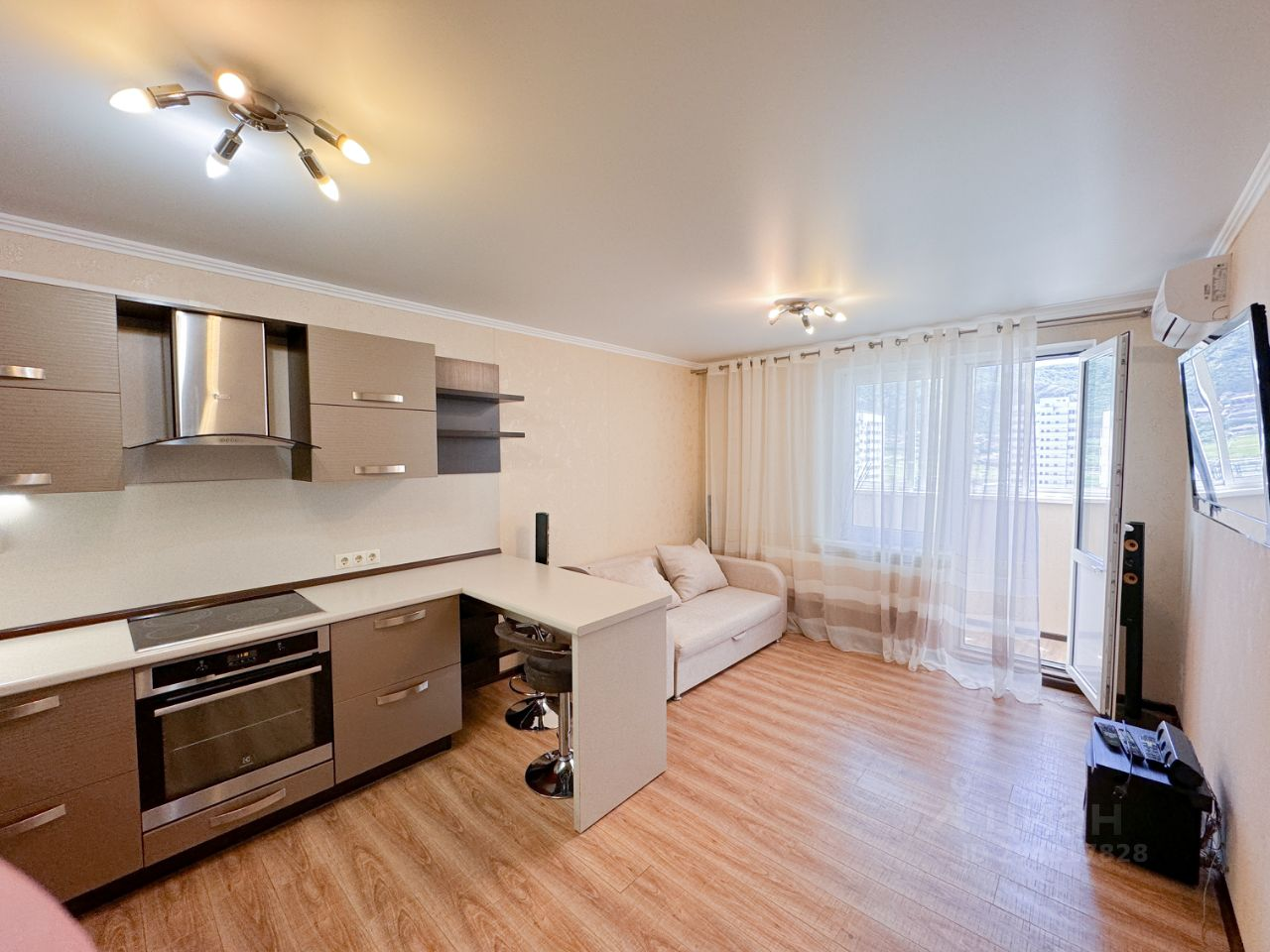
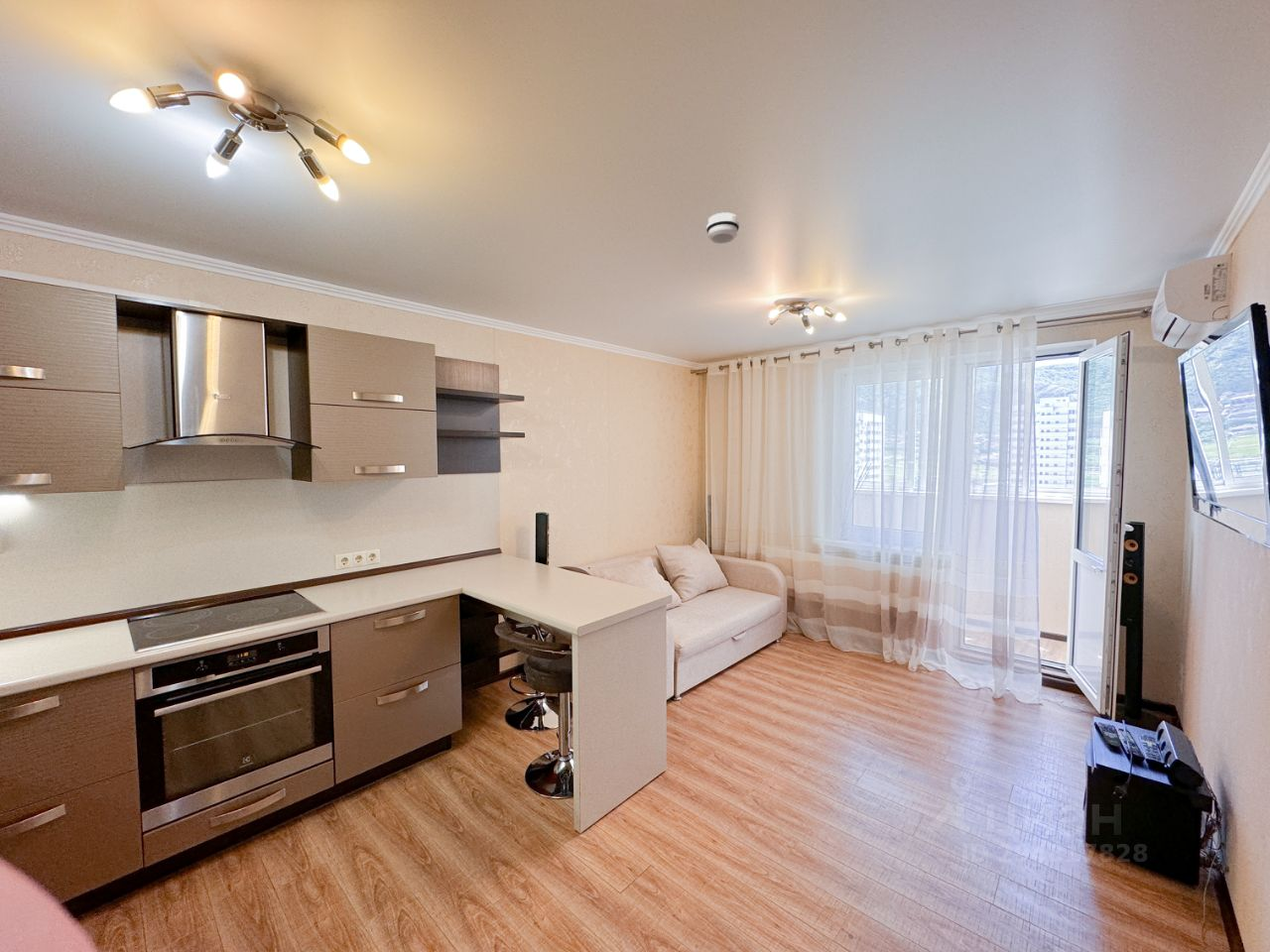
+ smoke detector (722, 228)
